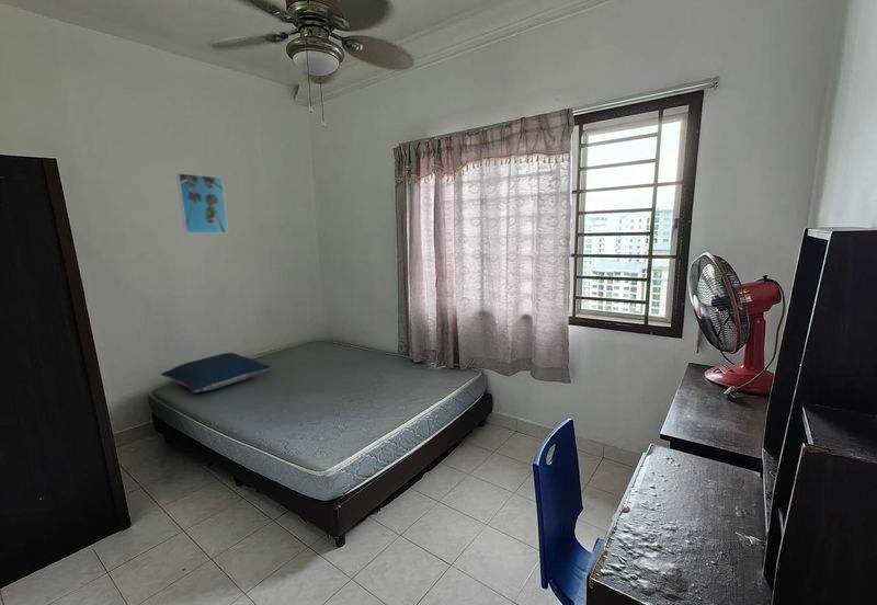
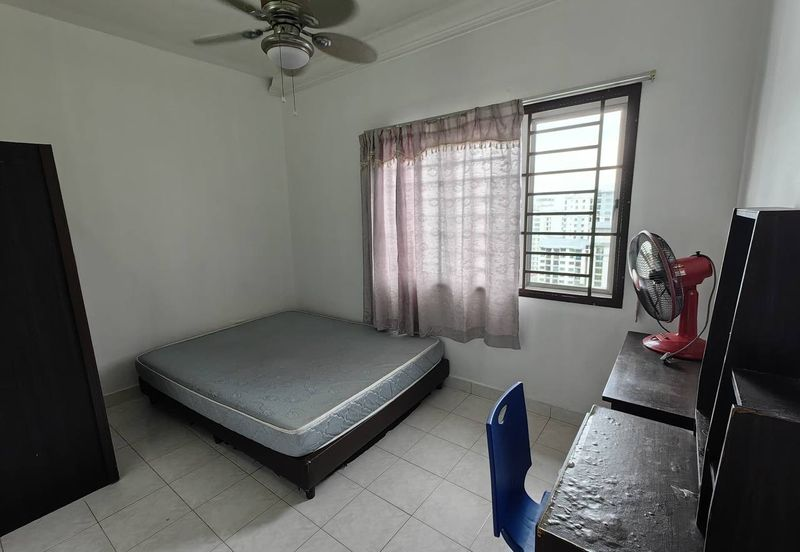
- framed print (204, 204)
- pillow (217, 370)
